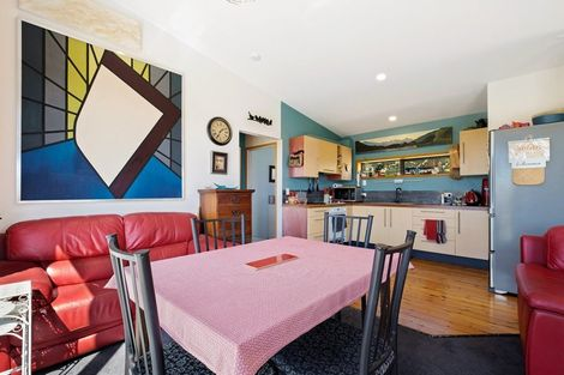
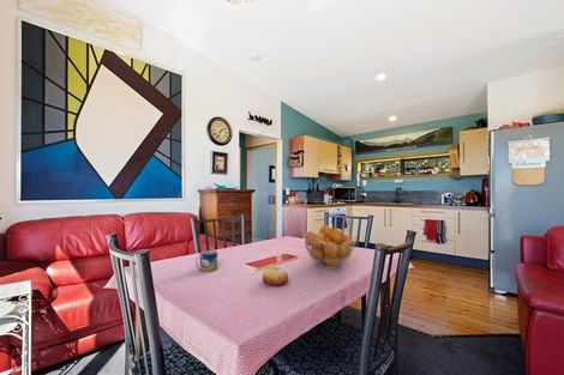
+ fruit (275, 274)
+ mug (205, 261)
+ fruit basket (329, 246)
